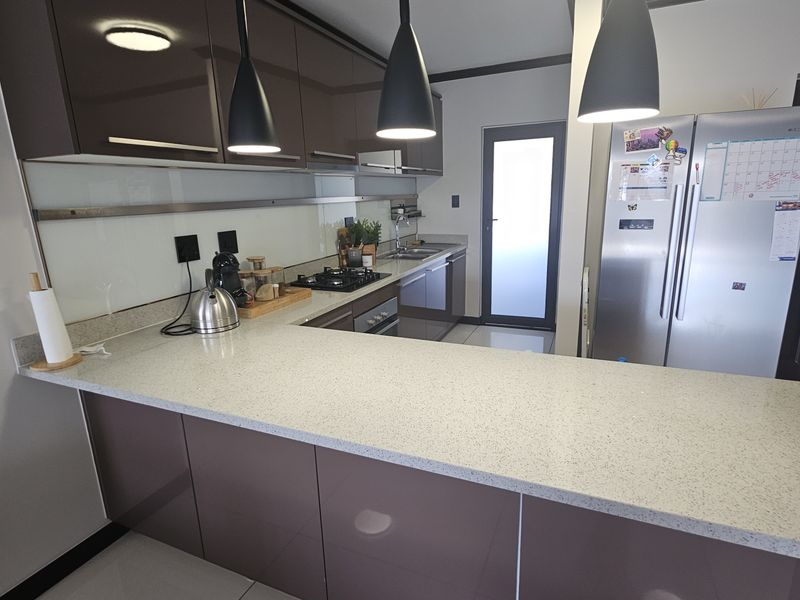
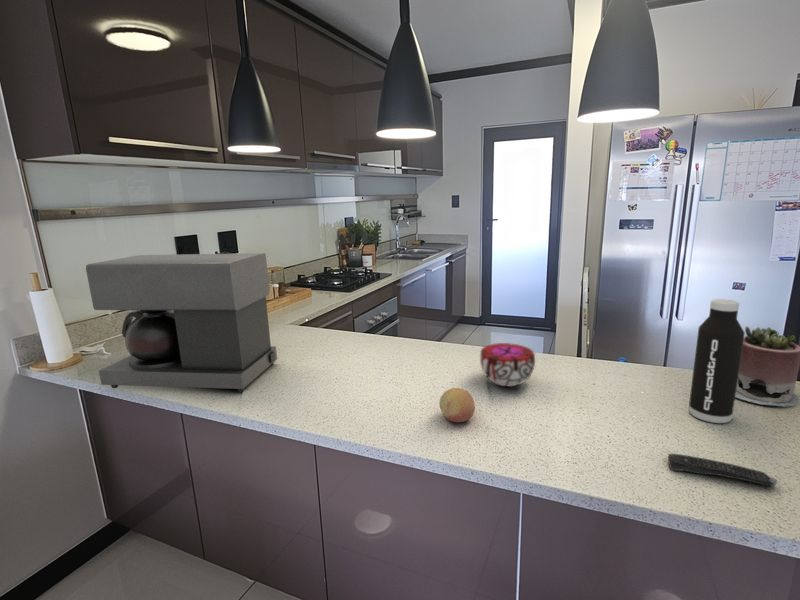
+ fruit (457, 404)
+ remote control (720, 469)
+ succulent planter (763, 361)
+ decorative bowl (506, 367)
+ coffee maker (188, 318)
+ water bottle (717, 359)
